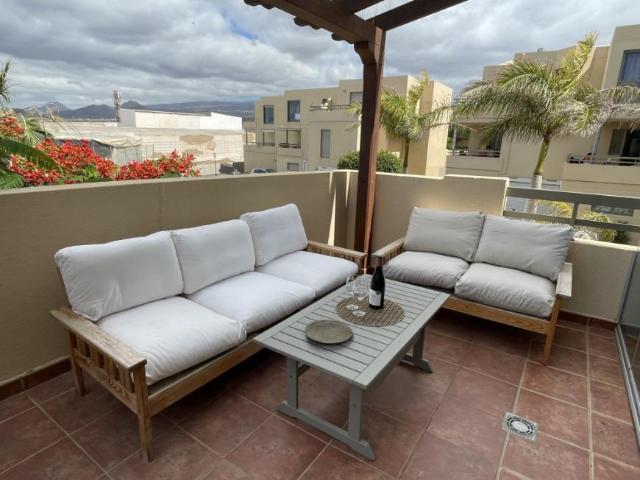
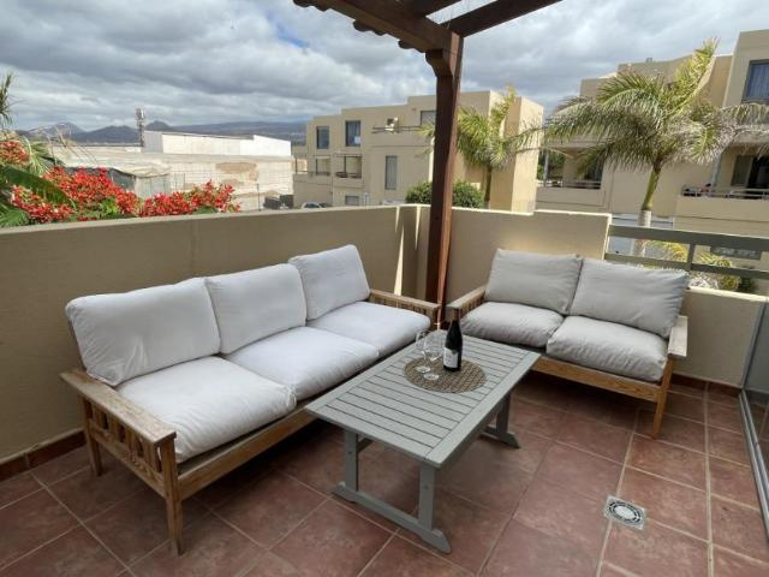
- plate (328, 331)
